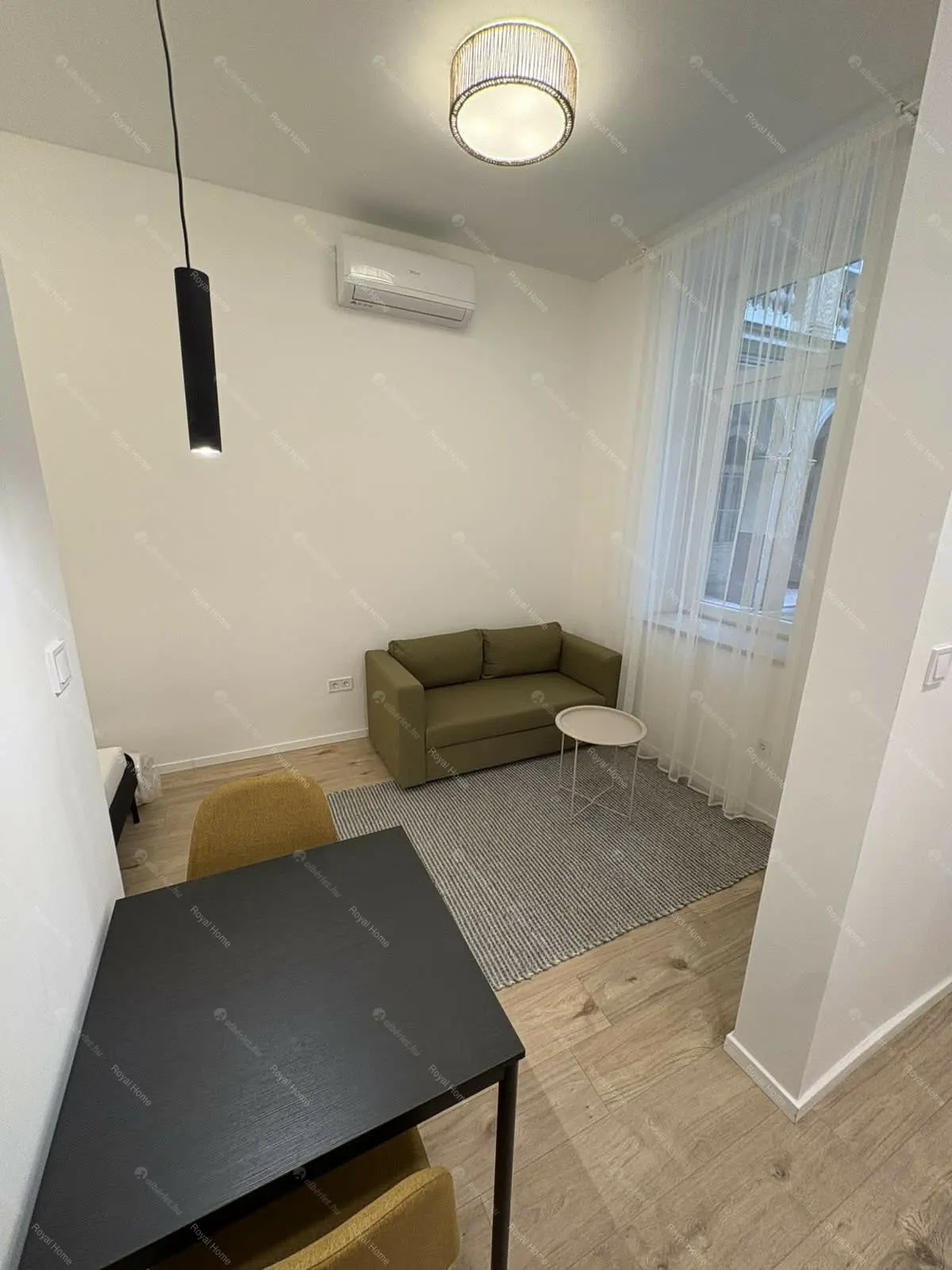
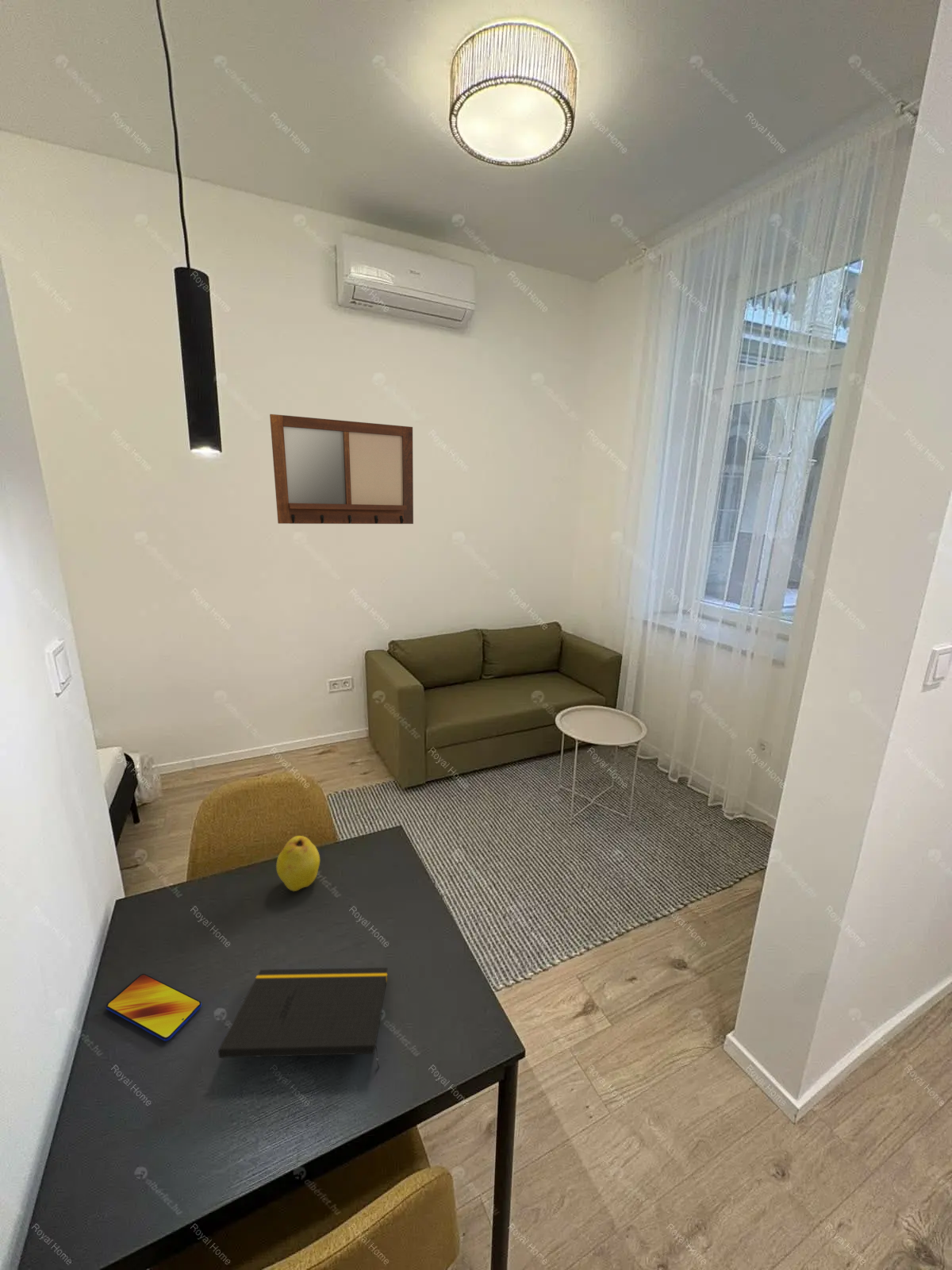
+ writing board (348, 473)
+ notepad (312, 1008)
+ fruit (298, 860)
+ smartphone (154, 1006)
